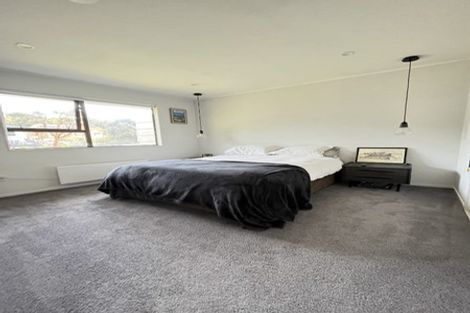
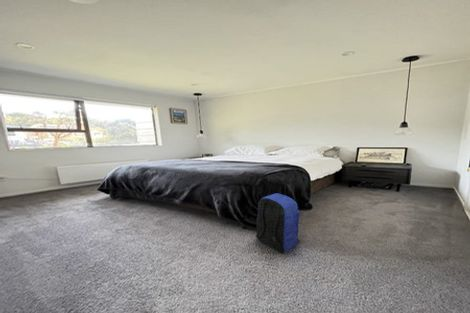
+ backpack (278, 217)
